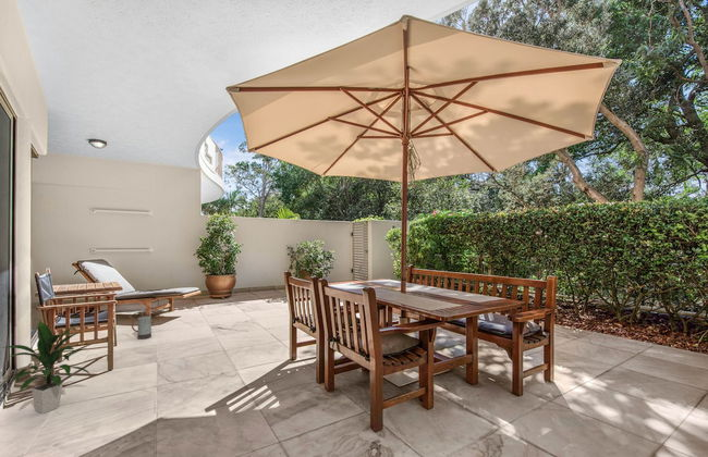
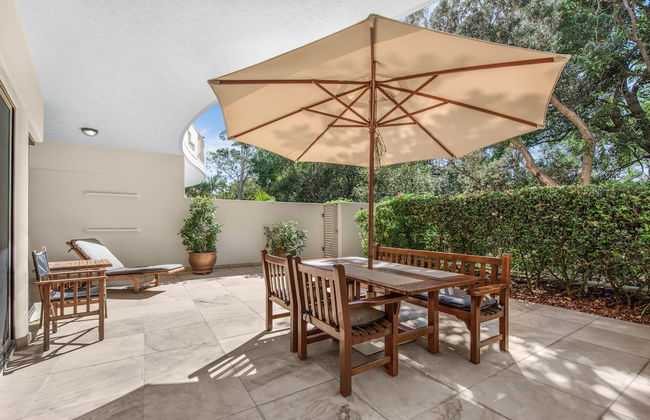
- watering can (144, 322)
- indoor plant (51, 365)
